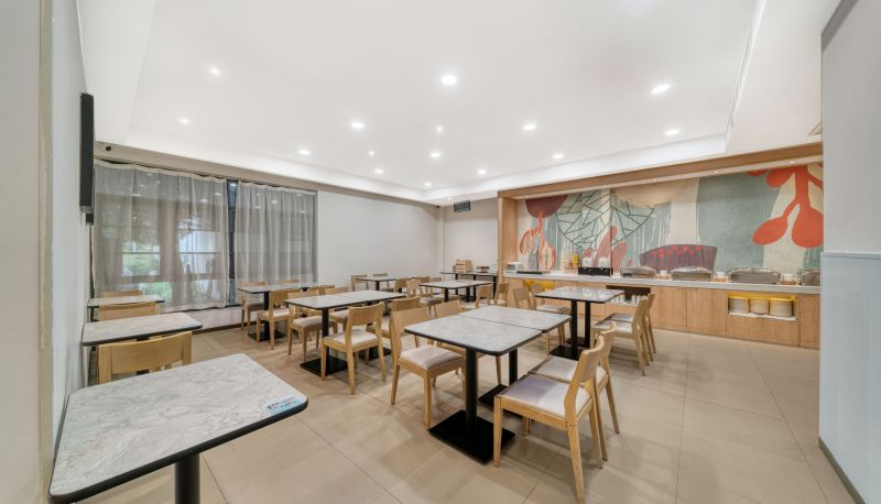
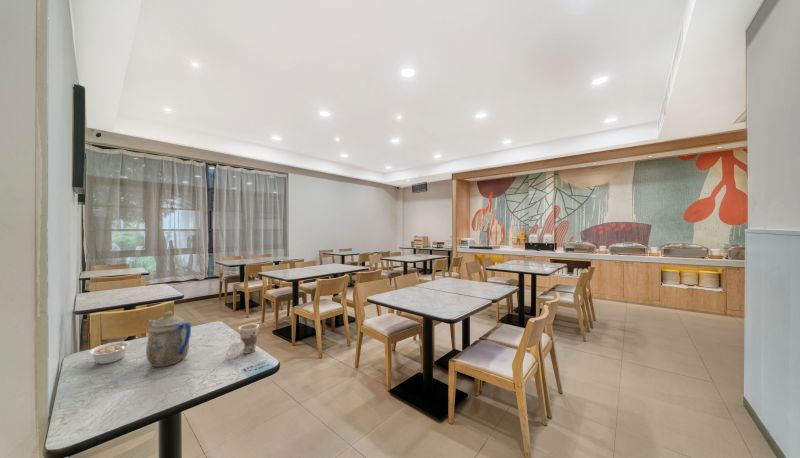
+ teapot (168, 336)
+ legume (110, 351)
+ cup (243, 341)
